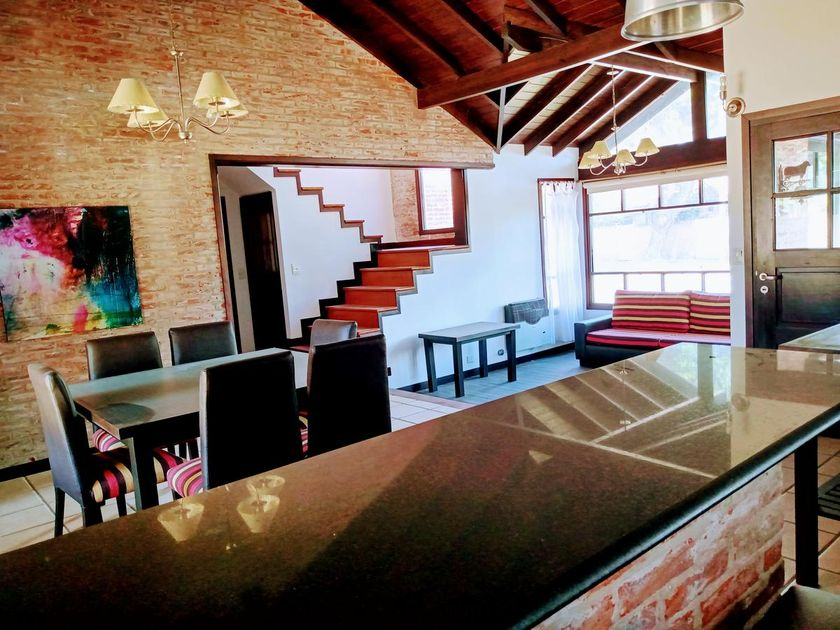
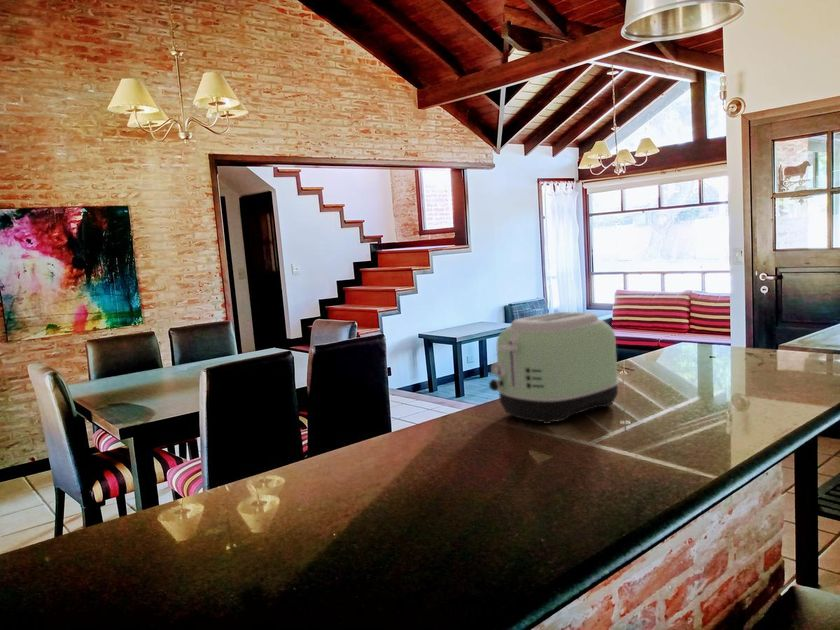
+ toaster (553, 364)
